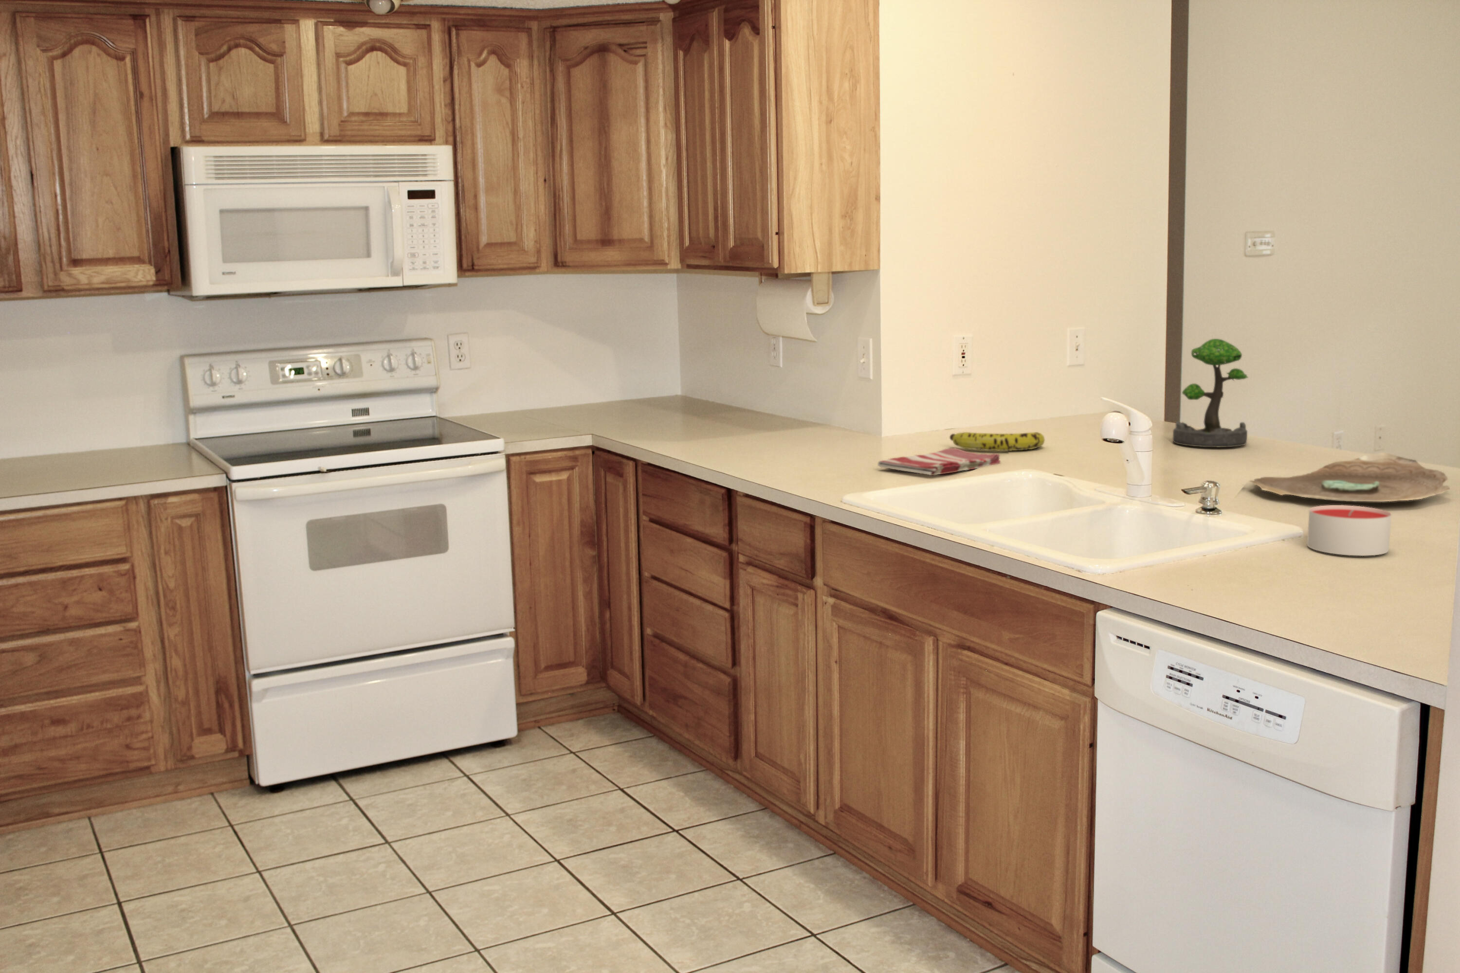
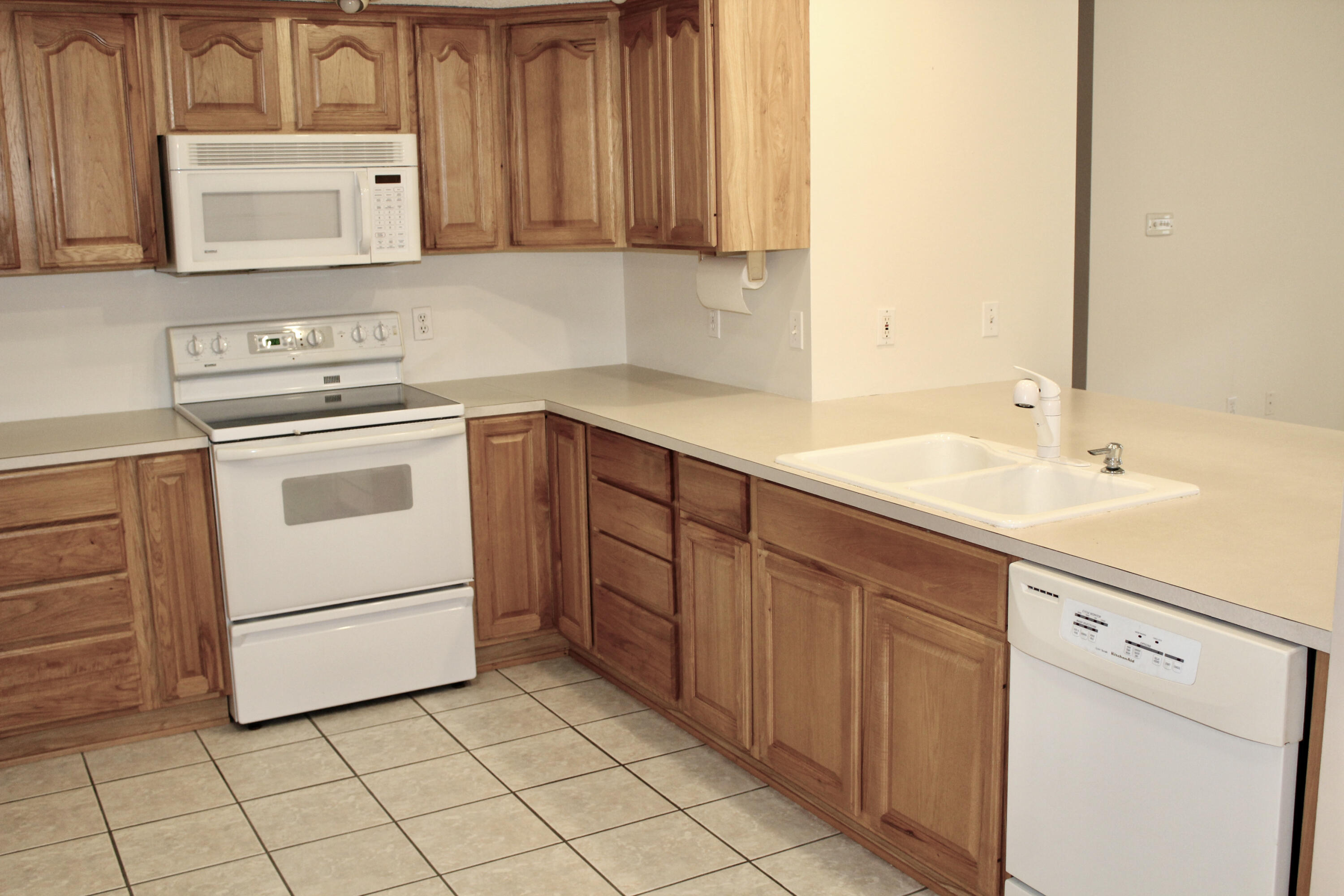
- fruit (997, 439)
- dish towel (940, 460)
- plant (1211, 392)
- decorative bowl (1350, 477)
- candle (1348, 529)
